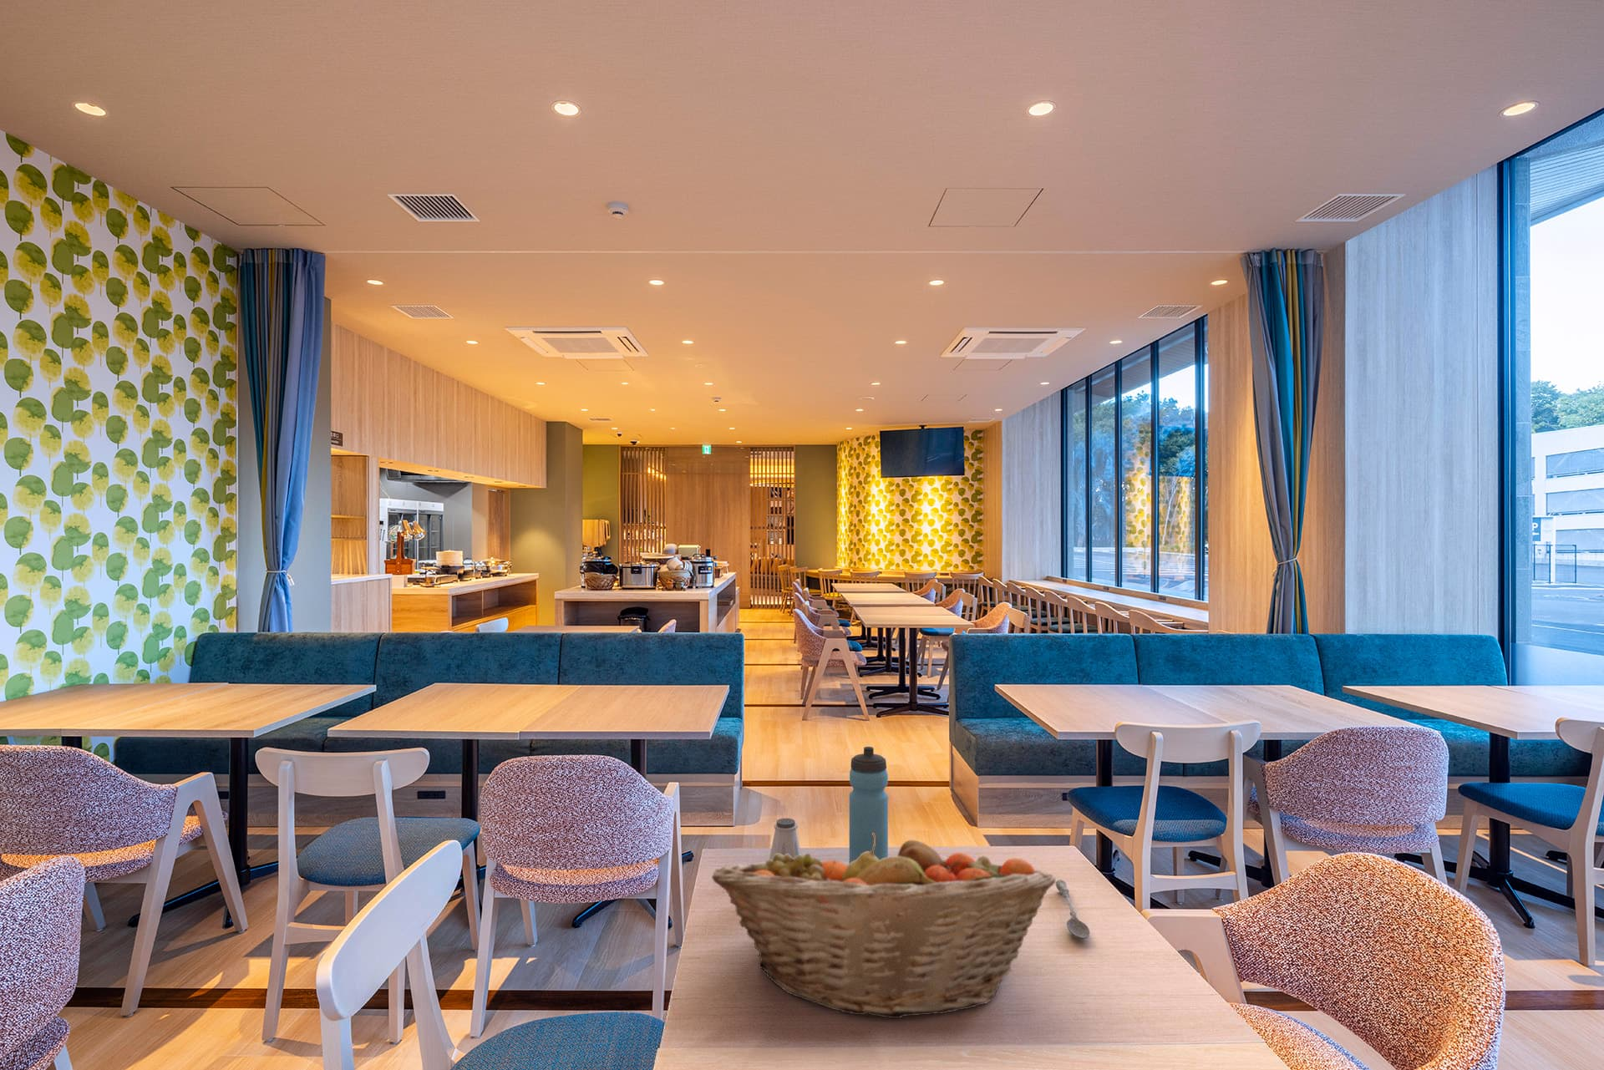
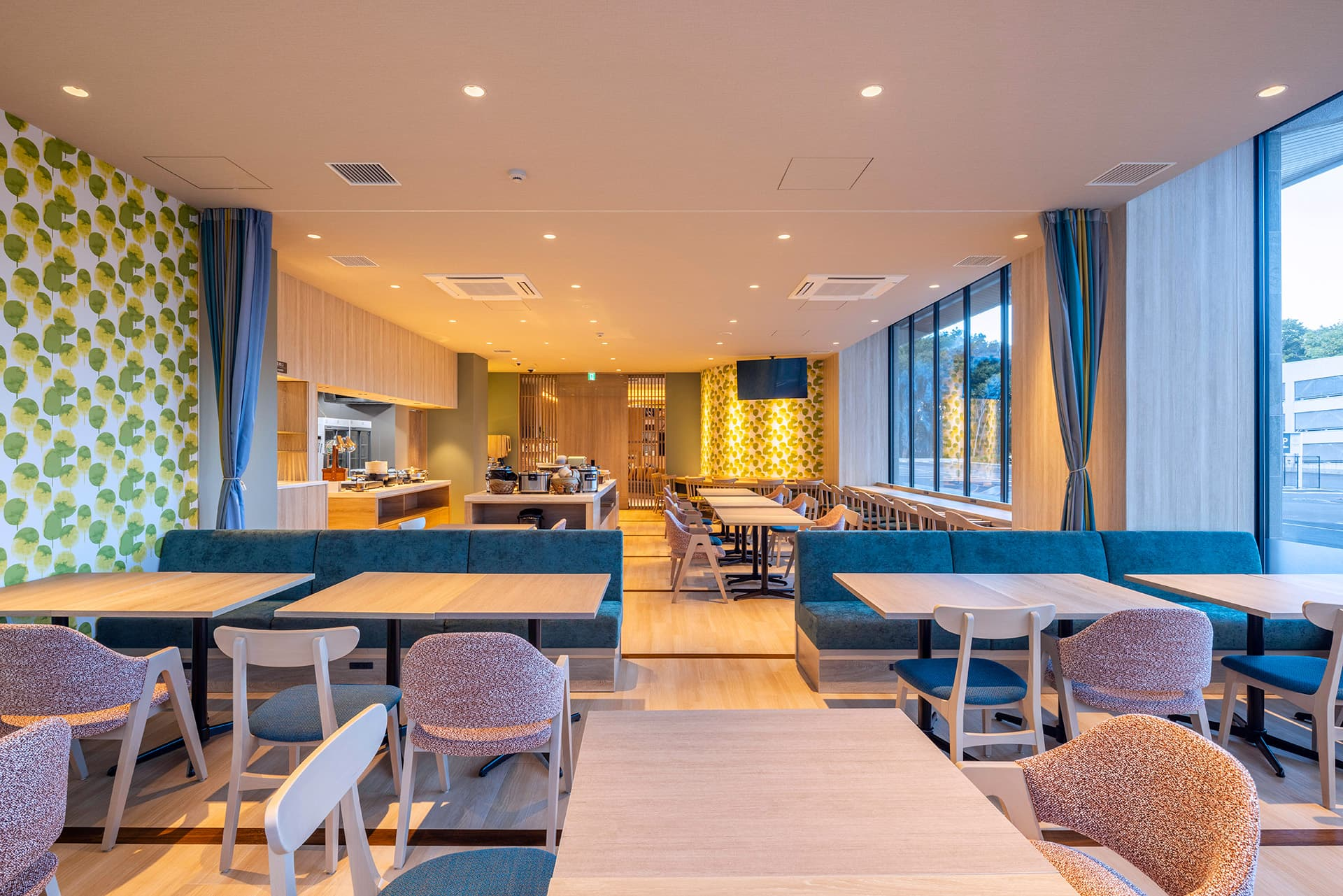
- soupspoon (1070, 909)
- fruit basket (880, 902)
- saltshaker (786, 847)
- water bottle (868, 810)
